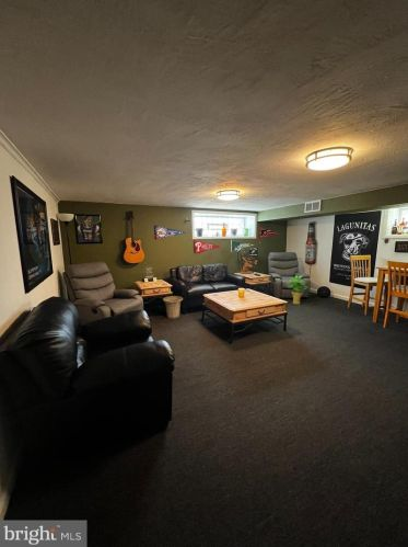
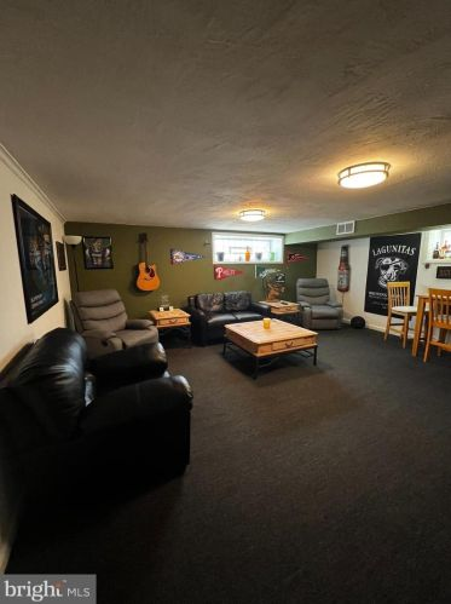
- basket (173, 307)
- potted plant (296, 288)
